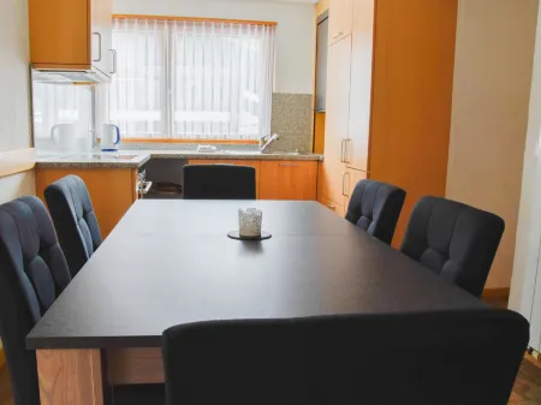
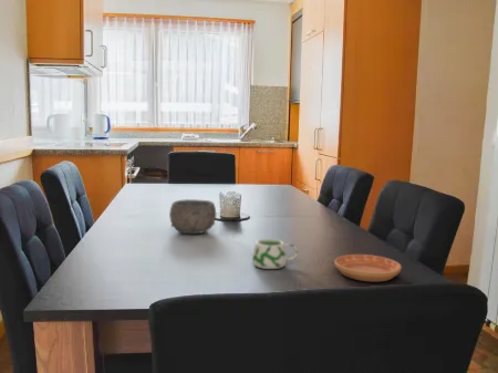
+ mug (274, 252)
+ bowl (193, 217)
+ saucer (366, 268)
